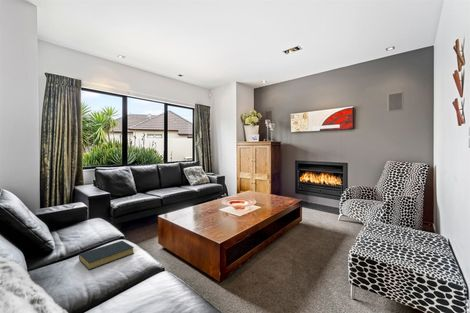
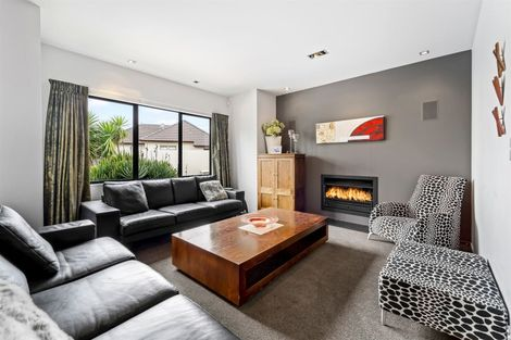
- hardback book (107, 253)
